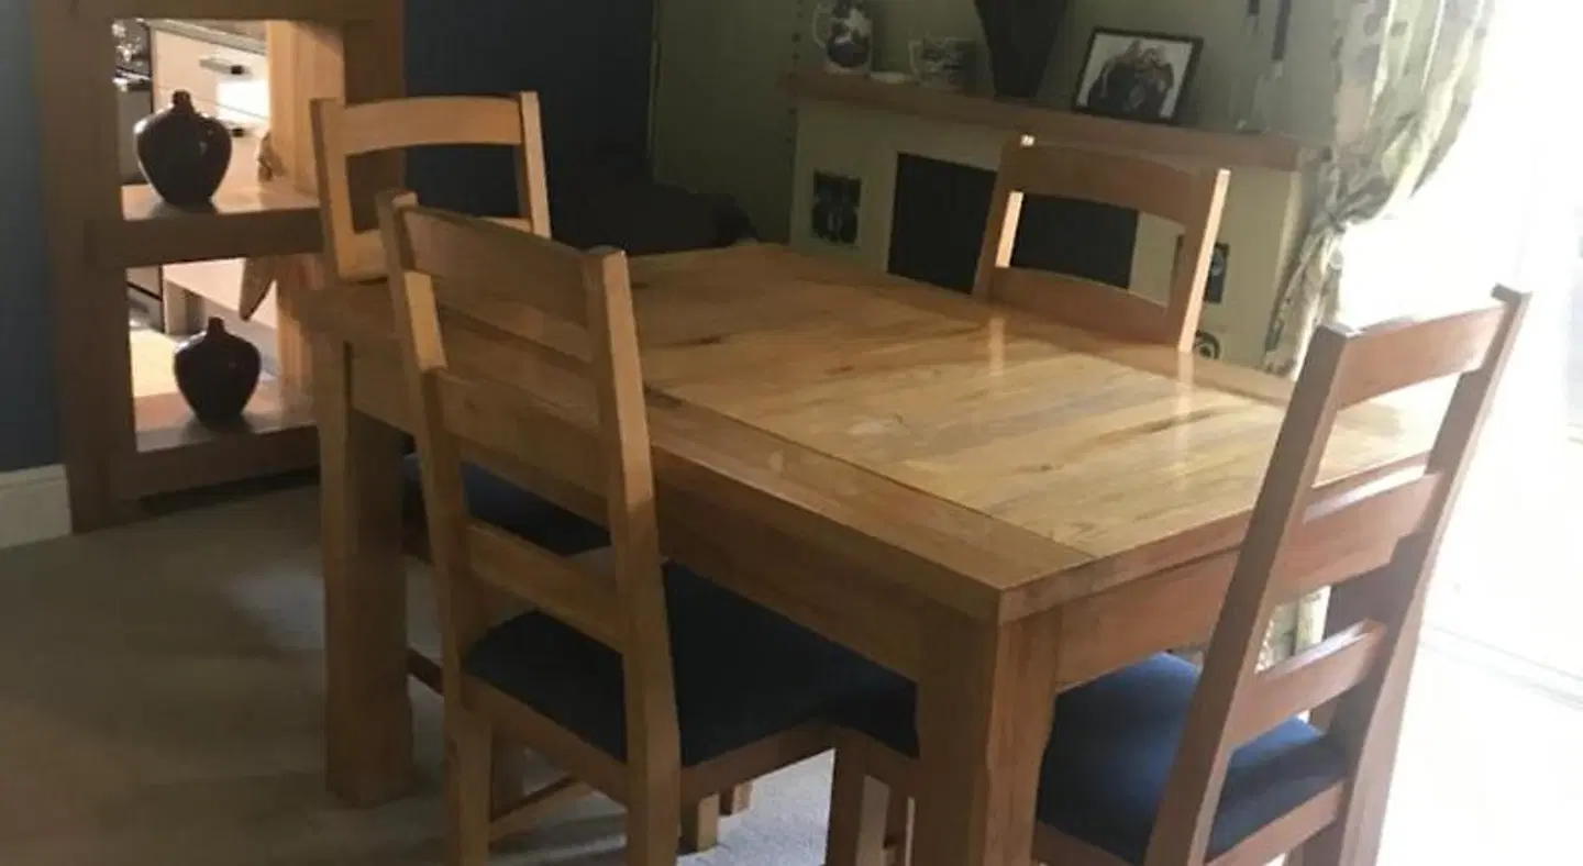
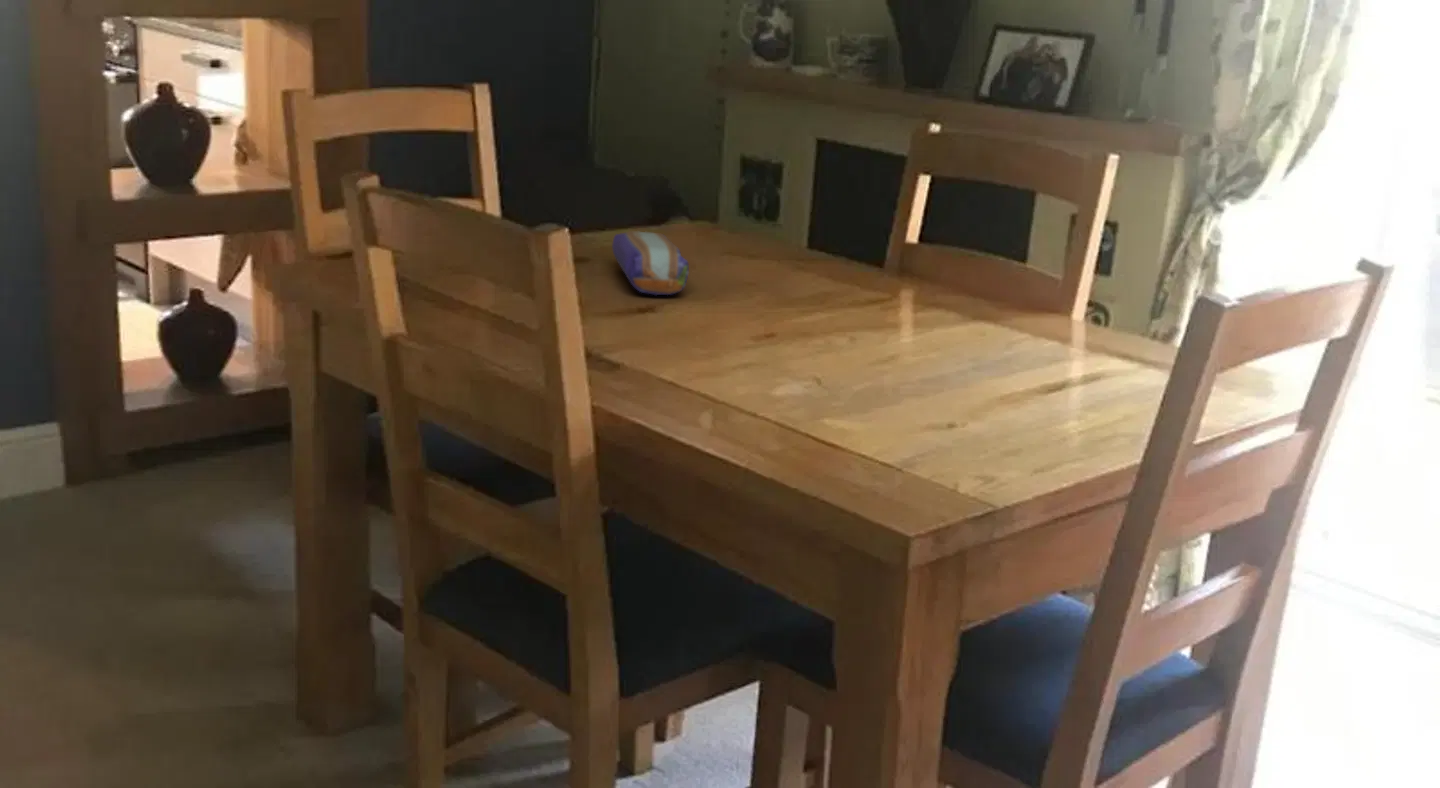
+ pencil case (648, 260)
